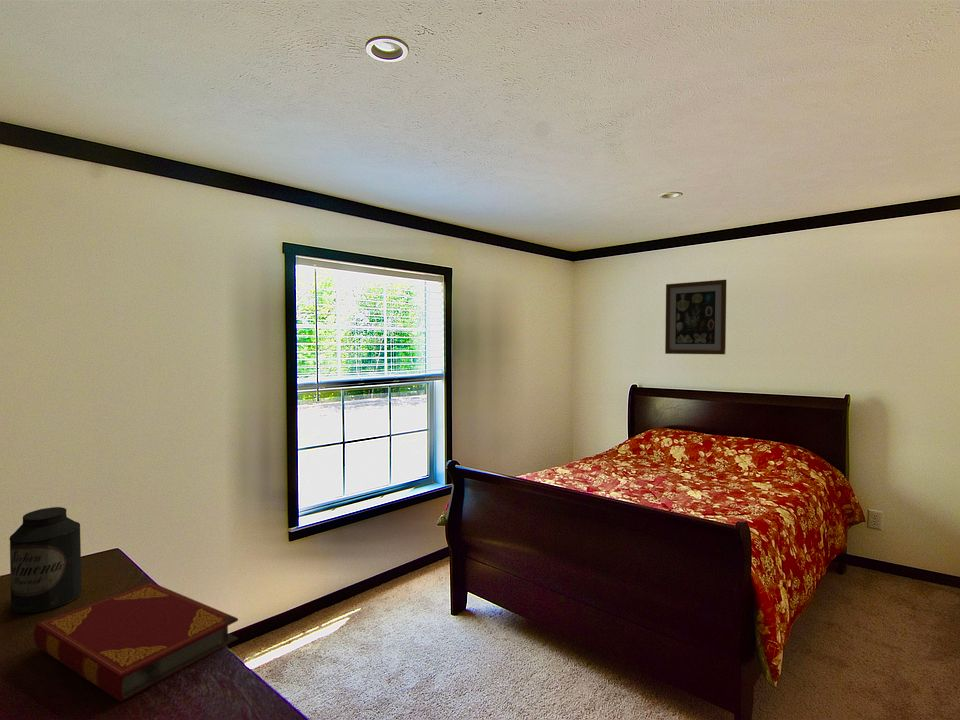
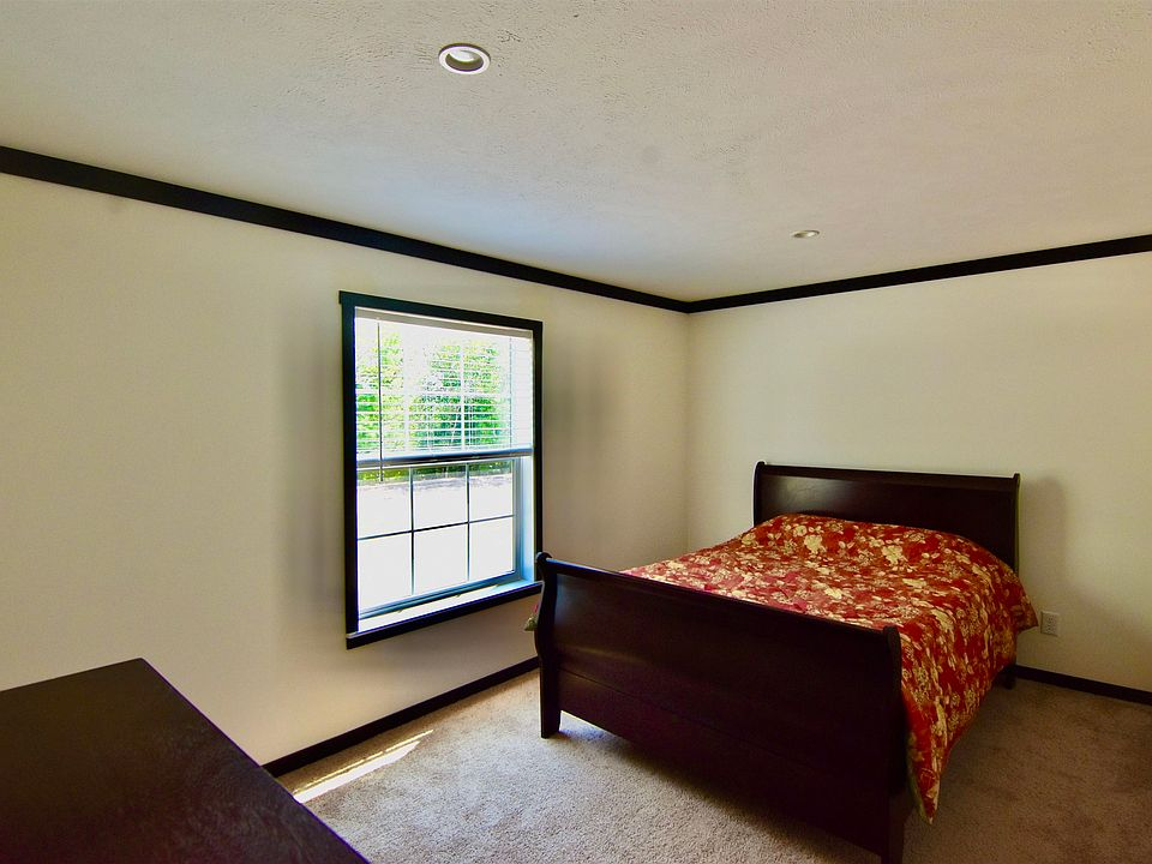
- hardback book (137, 632)
- canister (46, 555)
- wall art (694, 318)
